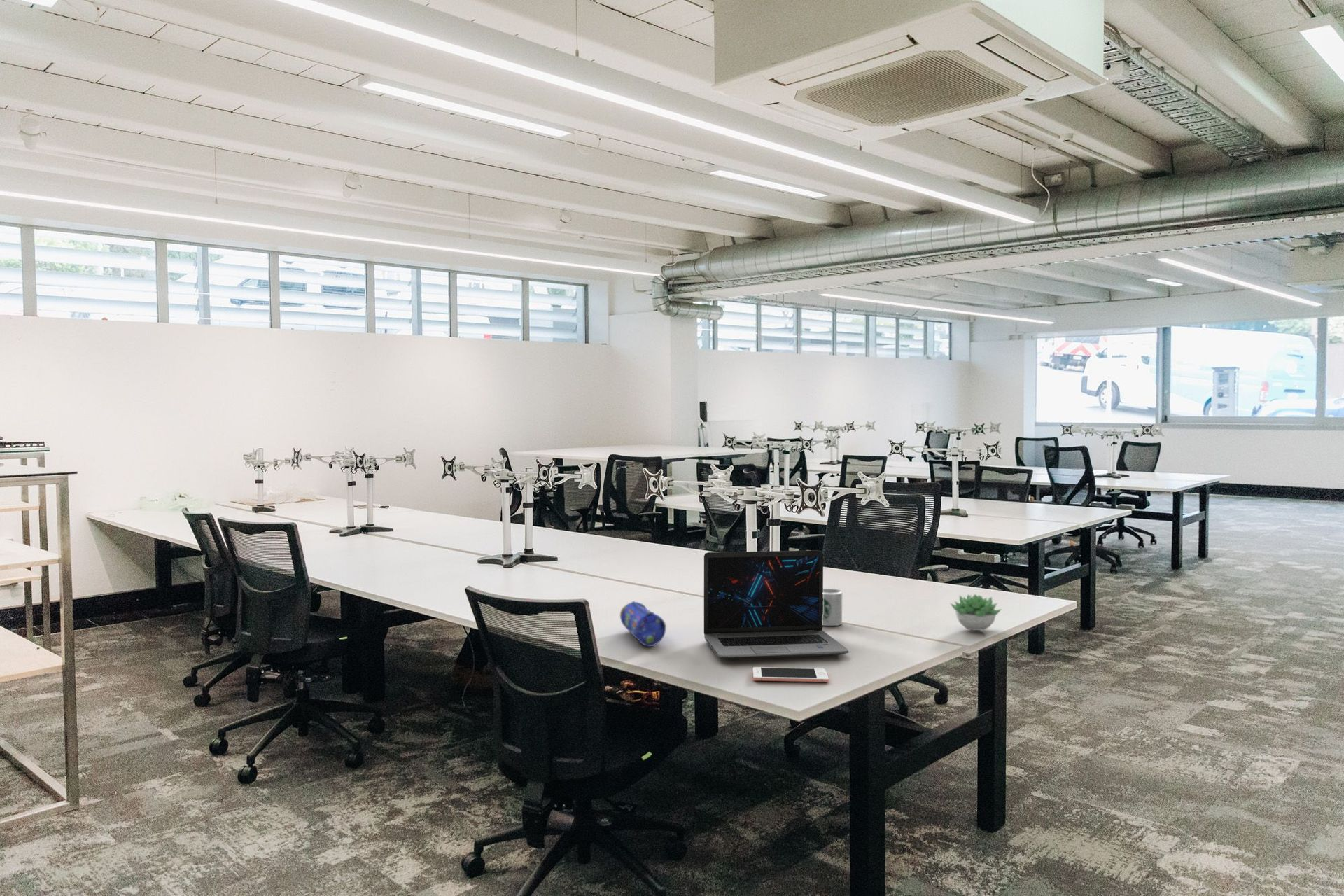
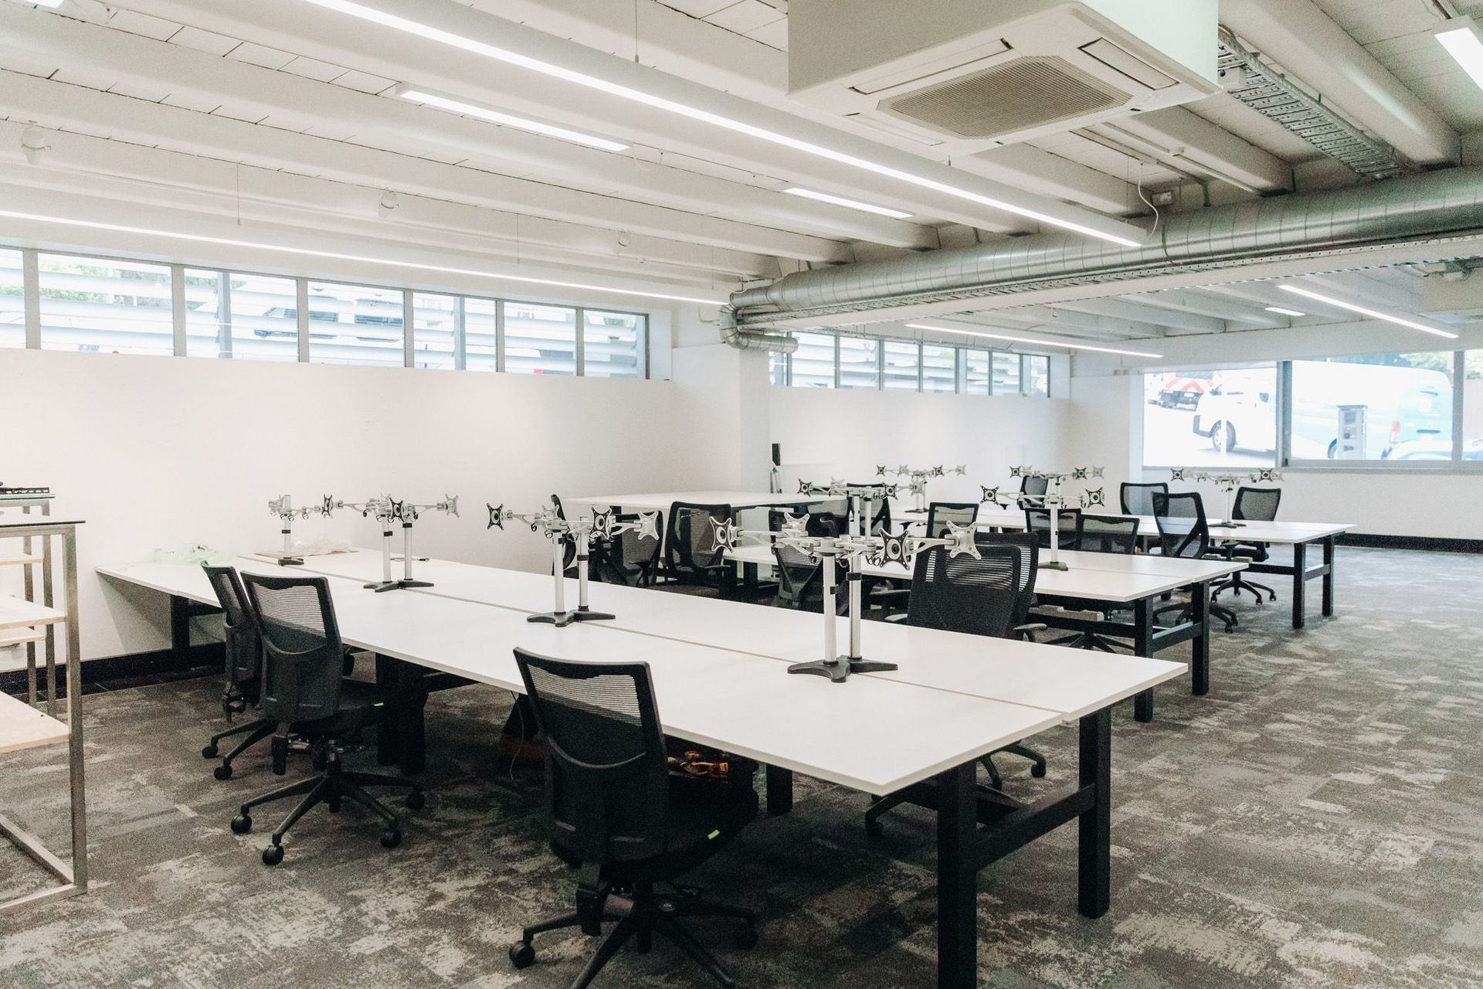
- succulent plant (975, 612)
- pencil case (642, 622)
- laptop (774, 603)
- mug (823, 606)
- cell phone (790, 674)
